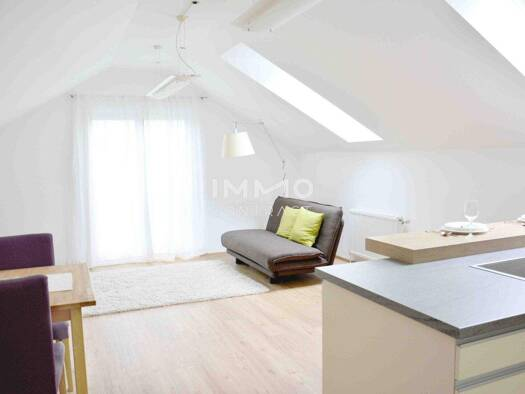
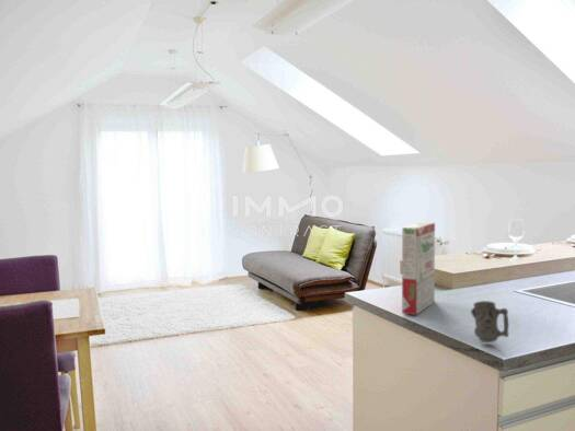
+ cereal box (418, 266)
+ mug (490, 321)
